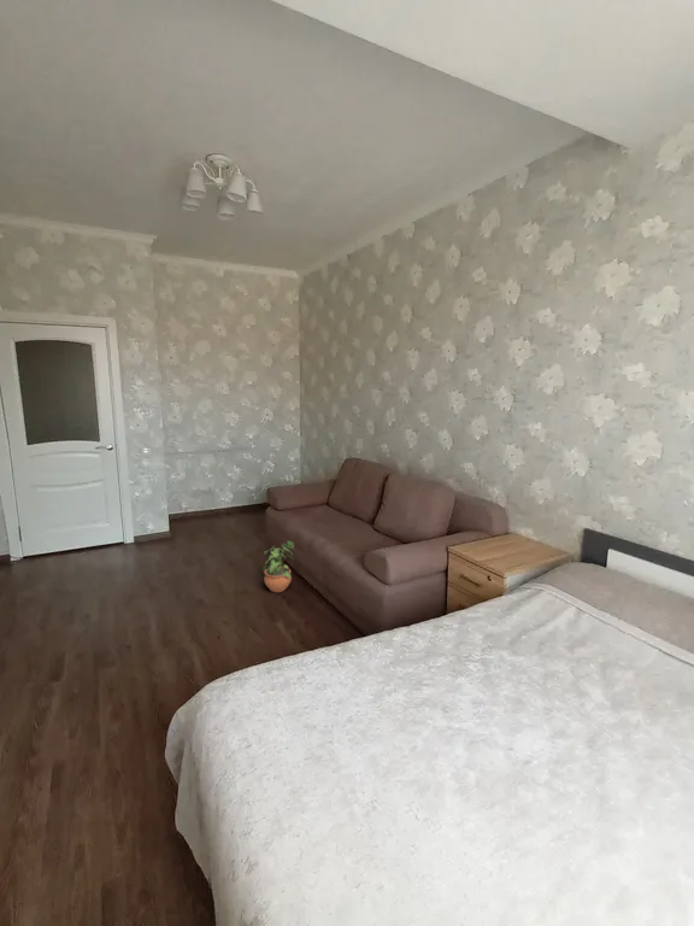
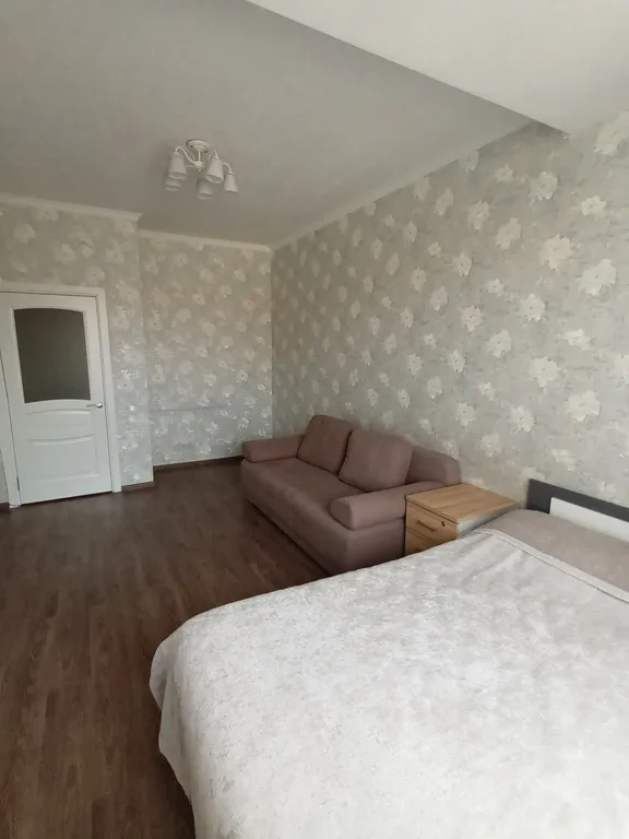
- potted plant (281, 564)
